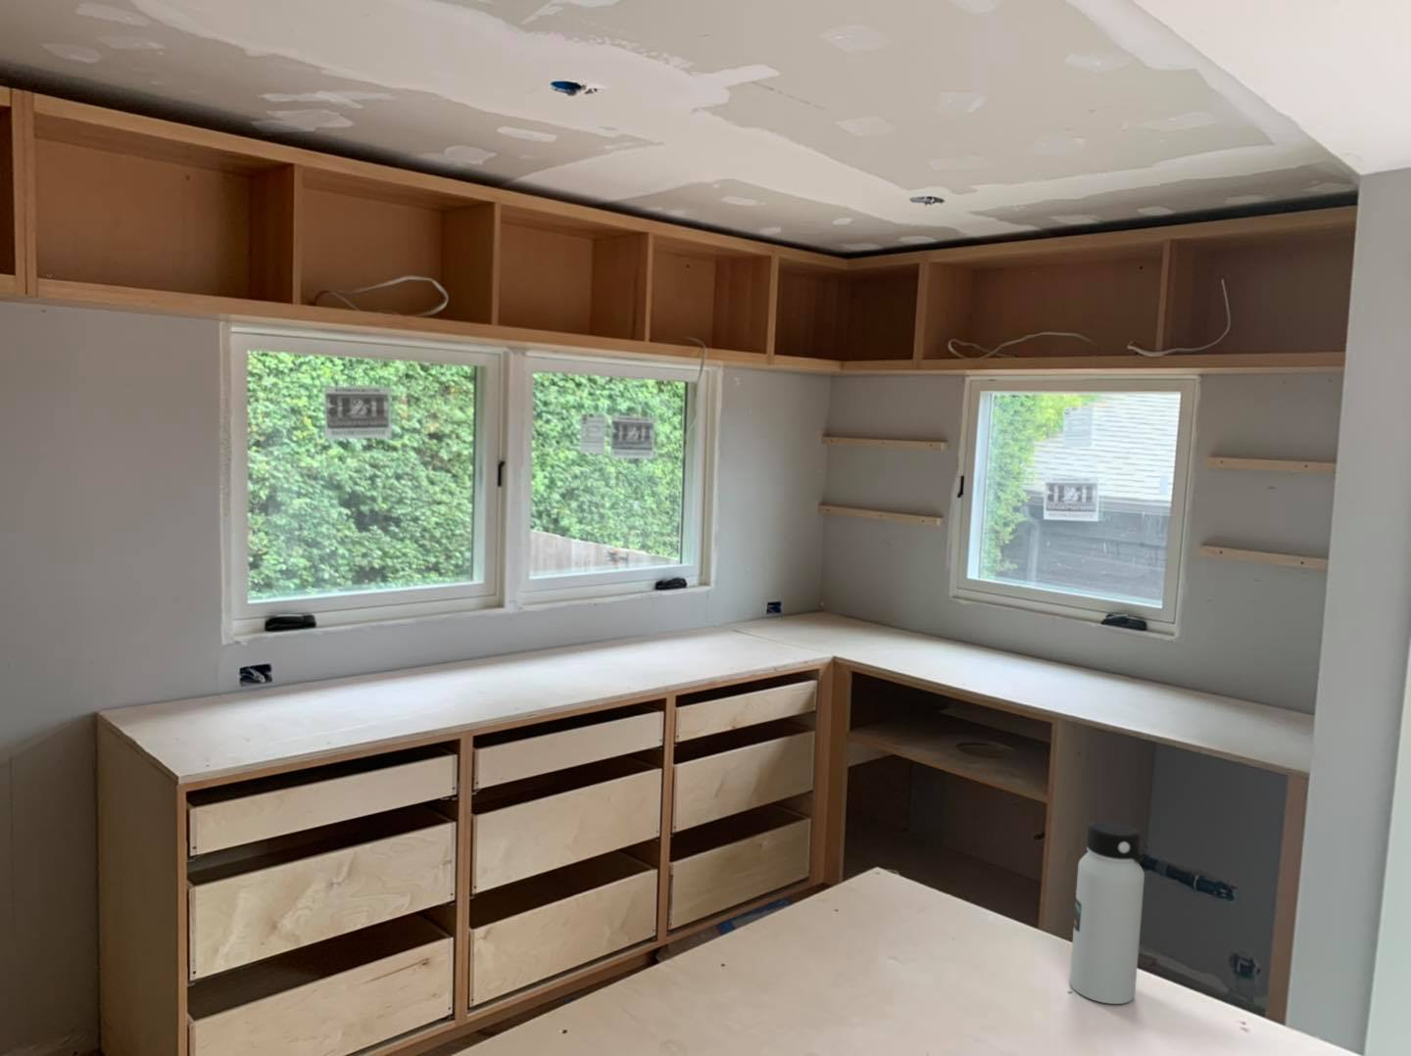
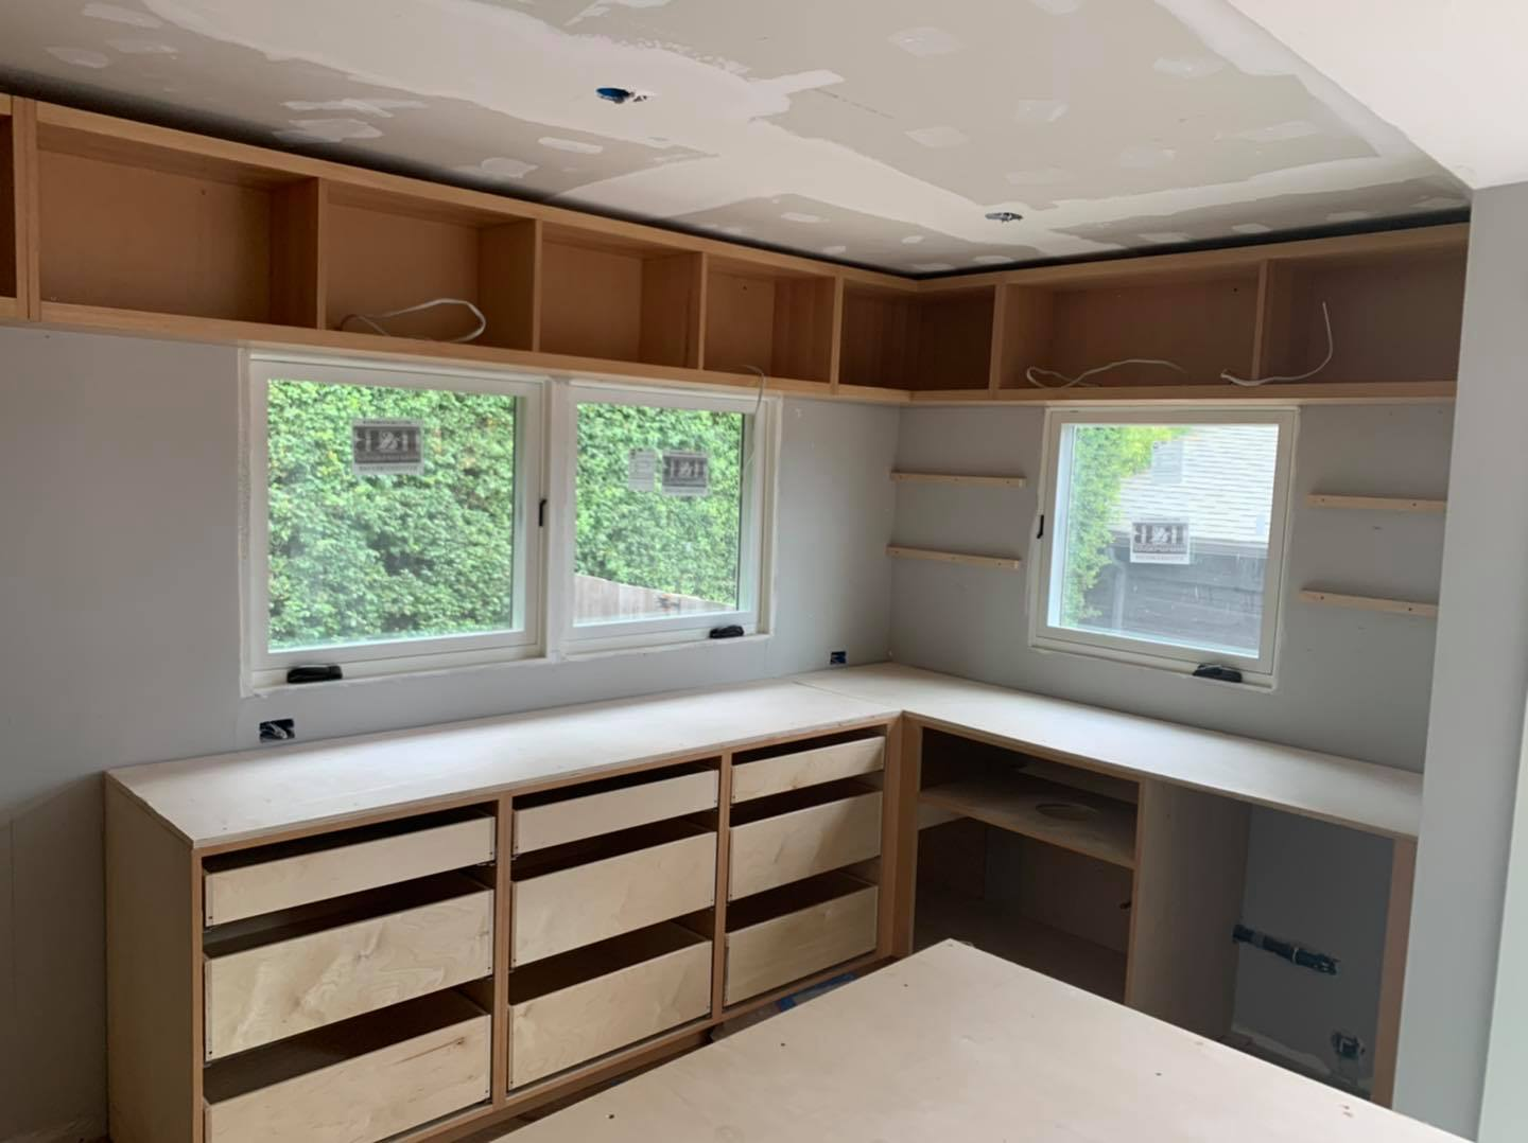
- water bottle (1107, 908)
